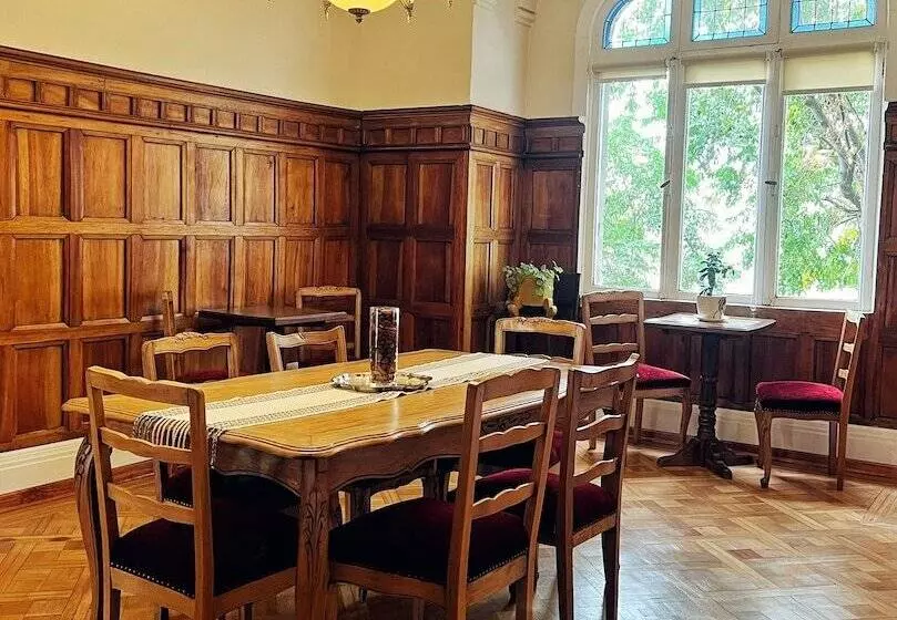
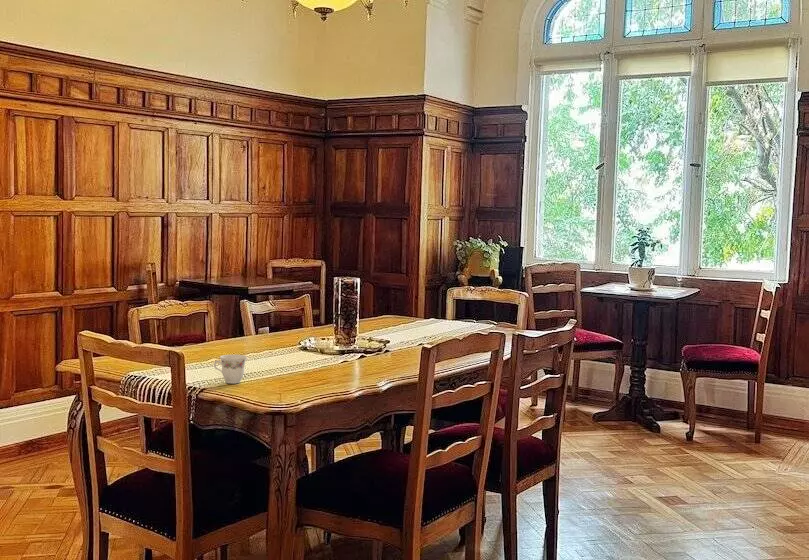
+ teacup (230, 369)
